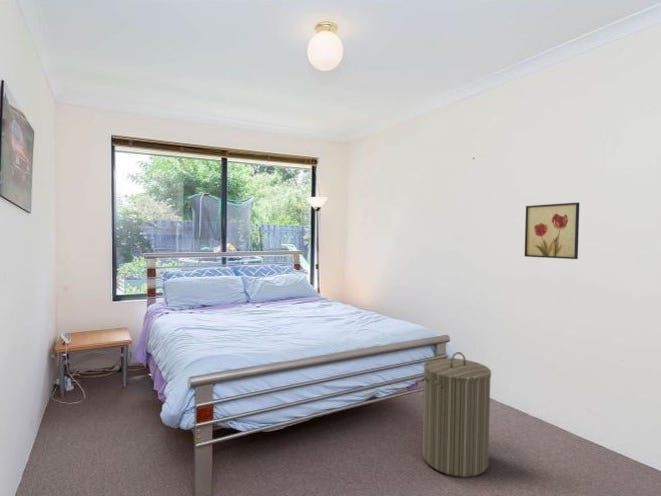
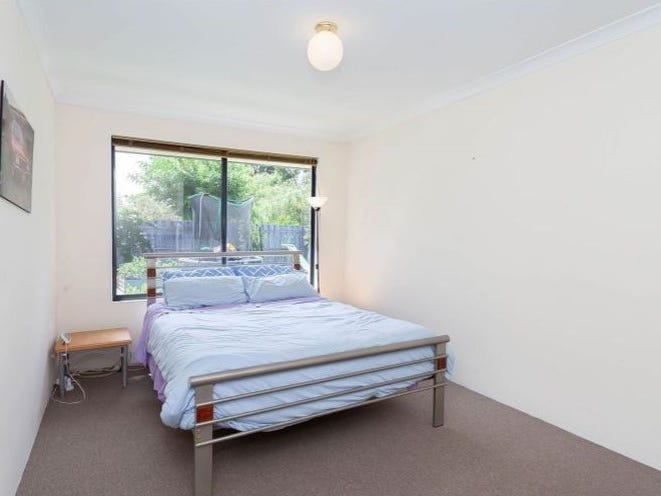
- wall art (551, 231)
- laundry hamper (455, 405)
